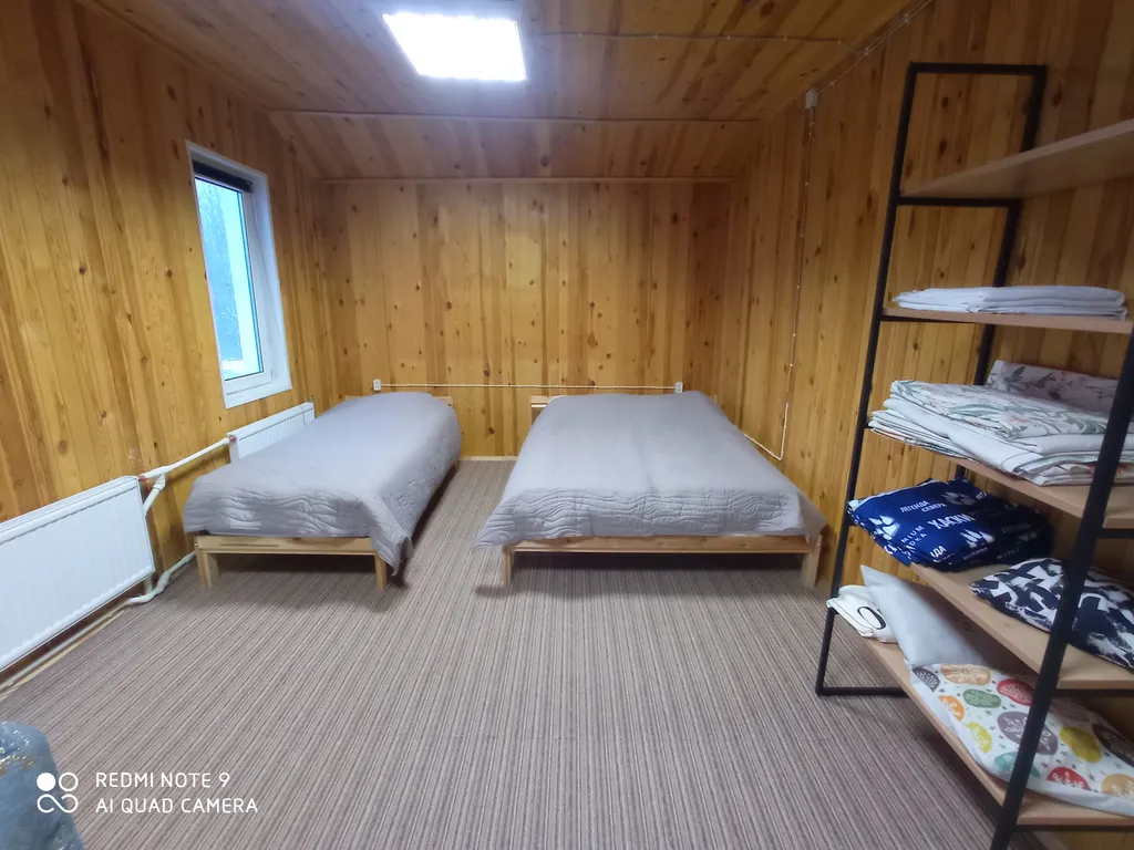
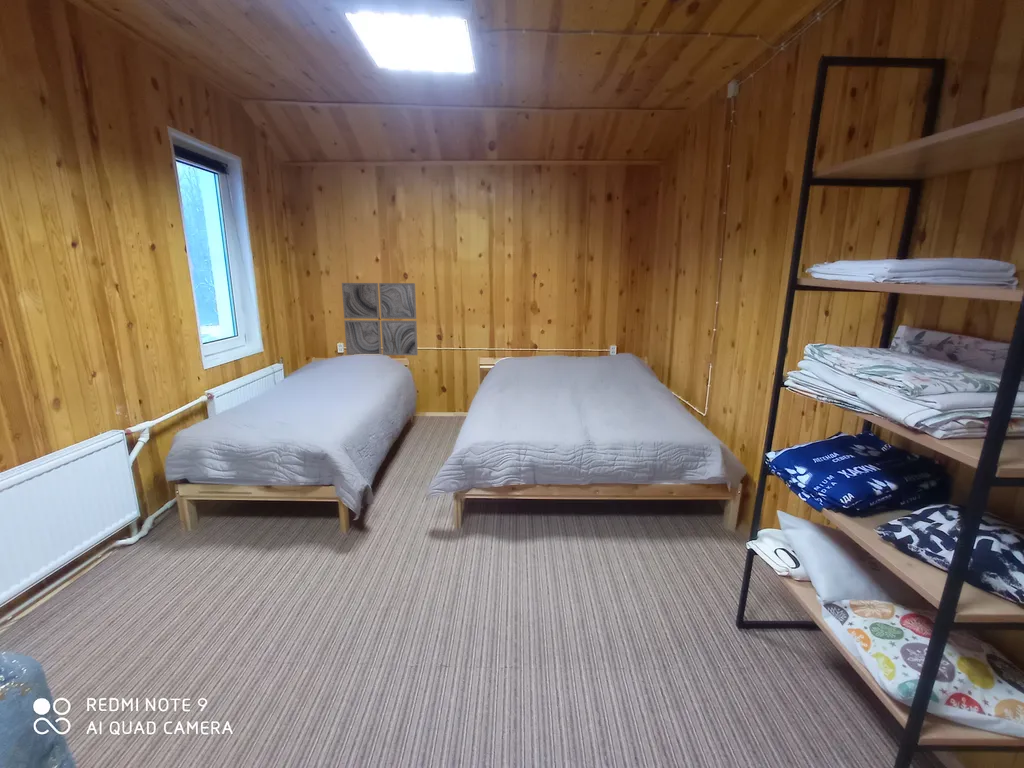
+ wall art (379, 320)
